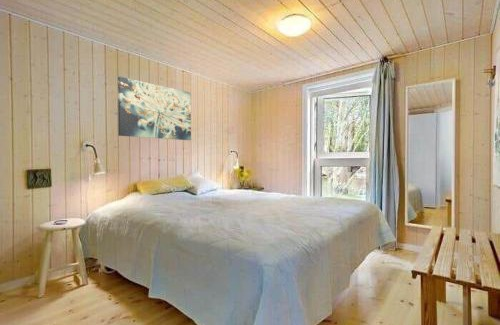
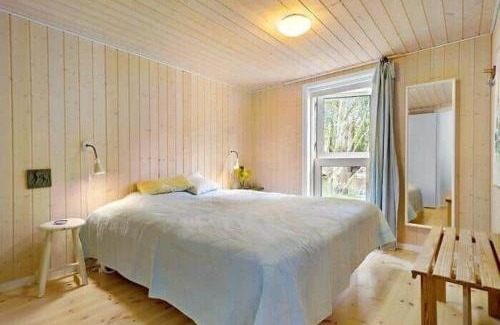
- wall art (158, 111)
